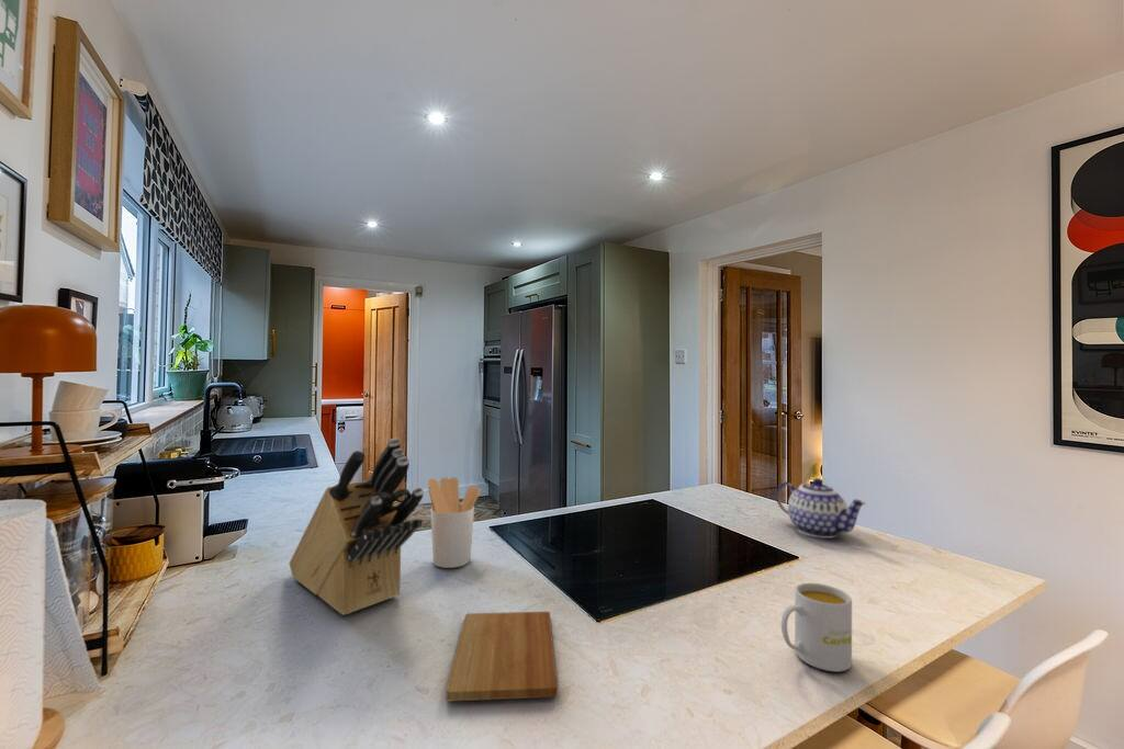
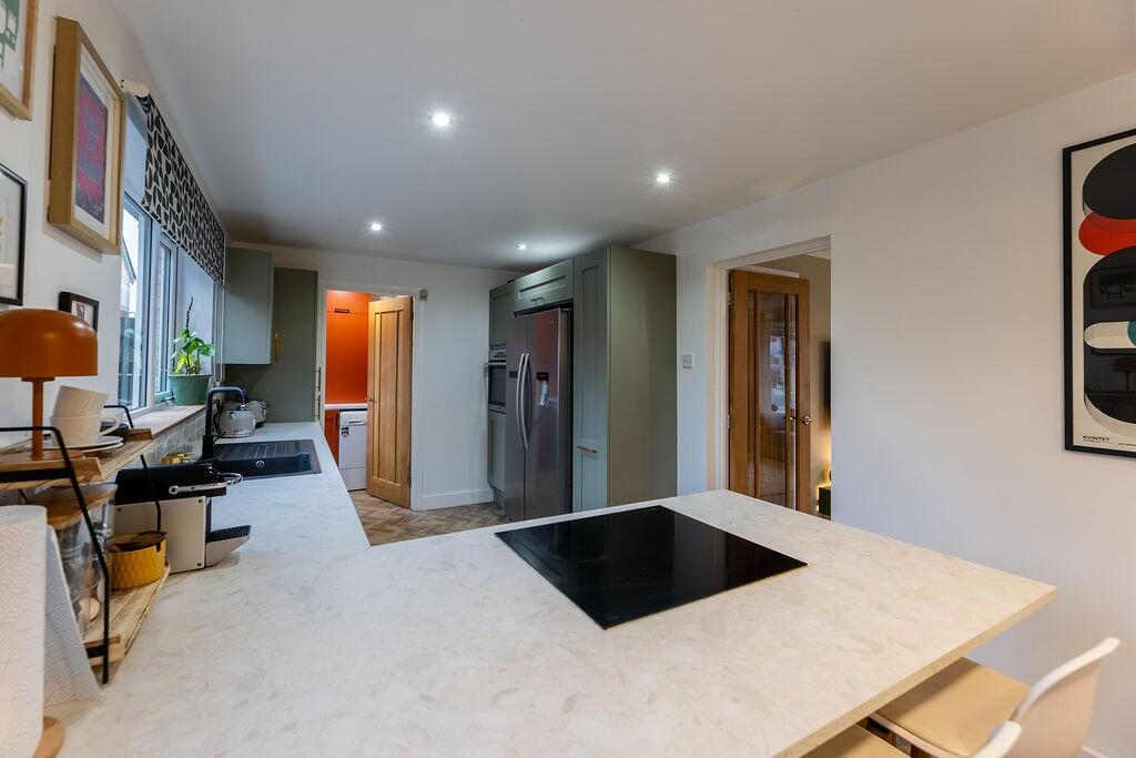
- utensil holder (449, 518)
- knife block (352, 513)
- mug (813, 626)
- teapot (817, 504)
- cutting board (505, 649)
